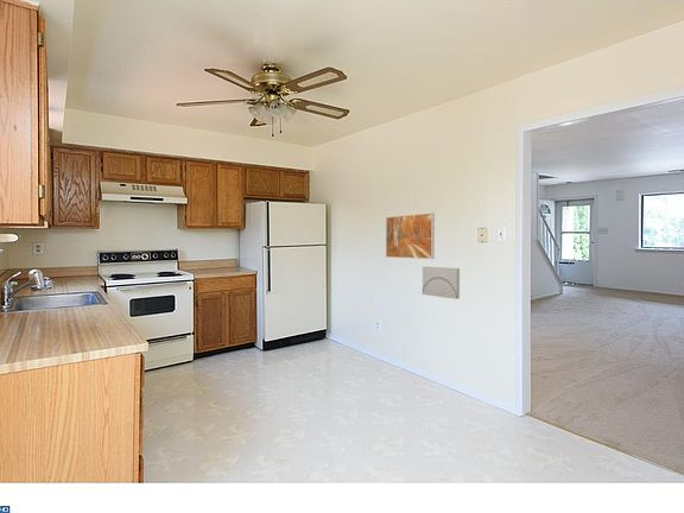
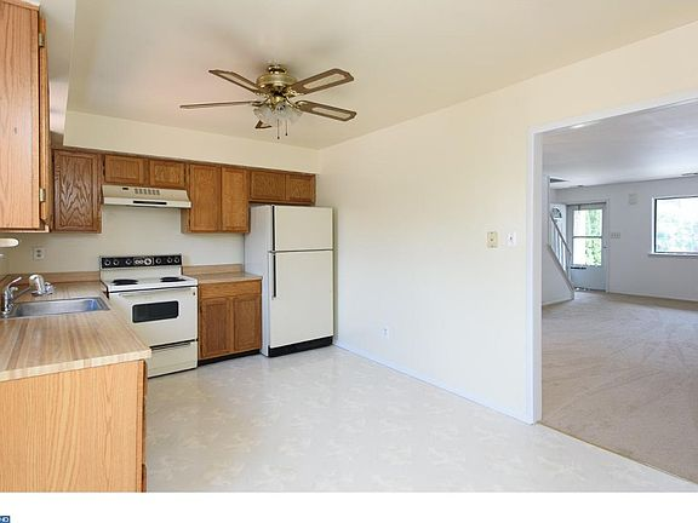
- wall art (439, 281)
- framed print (408, 236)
